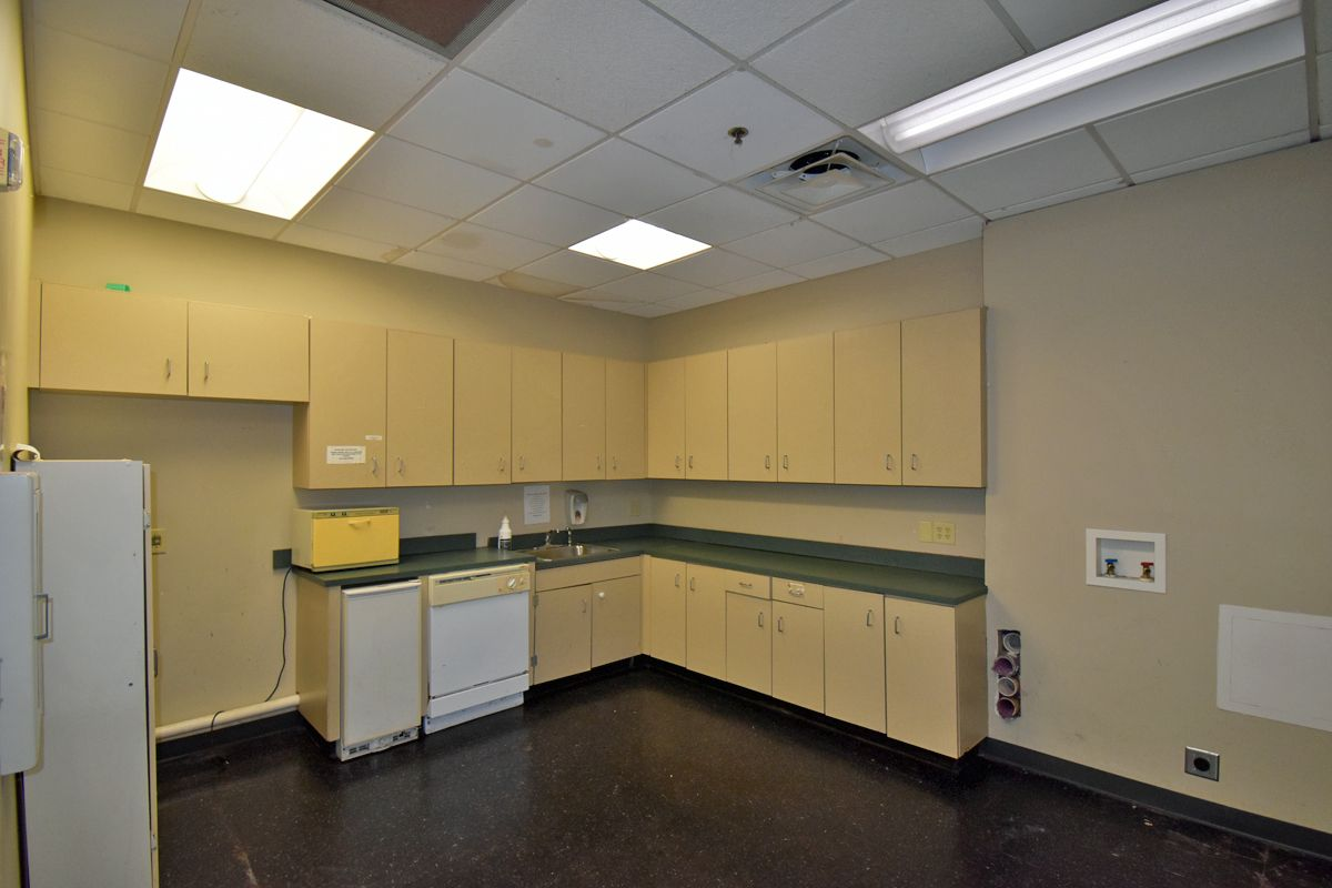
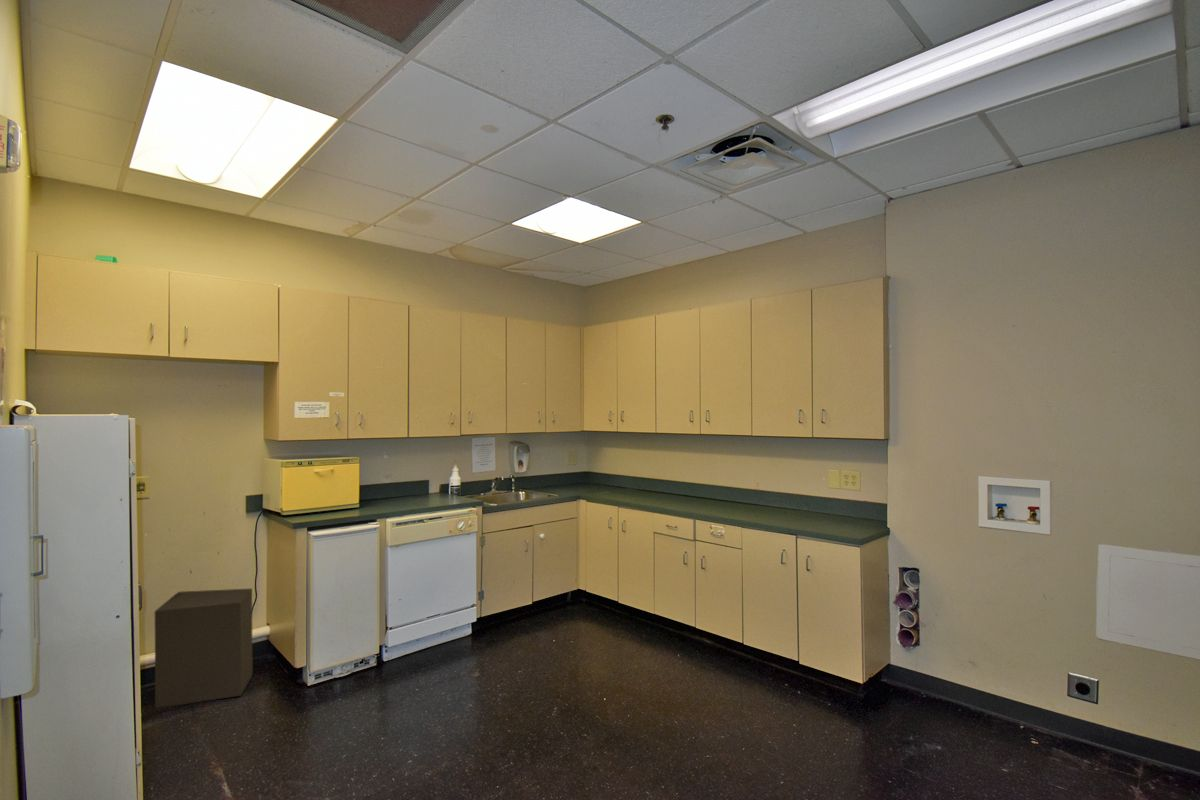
+ cardboard box (205, 642)
